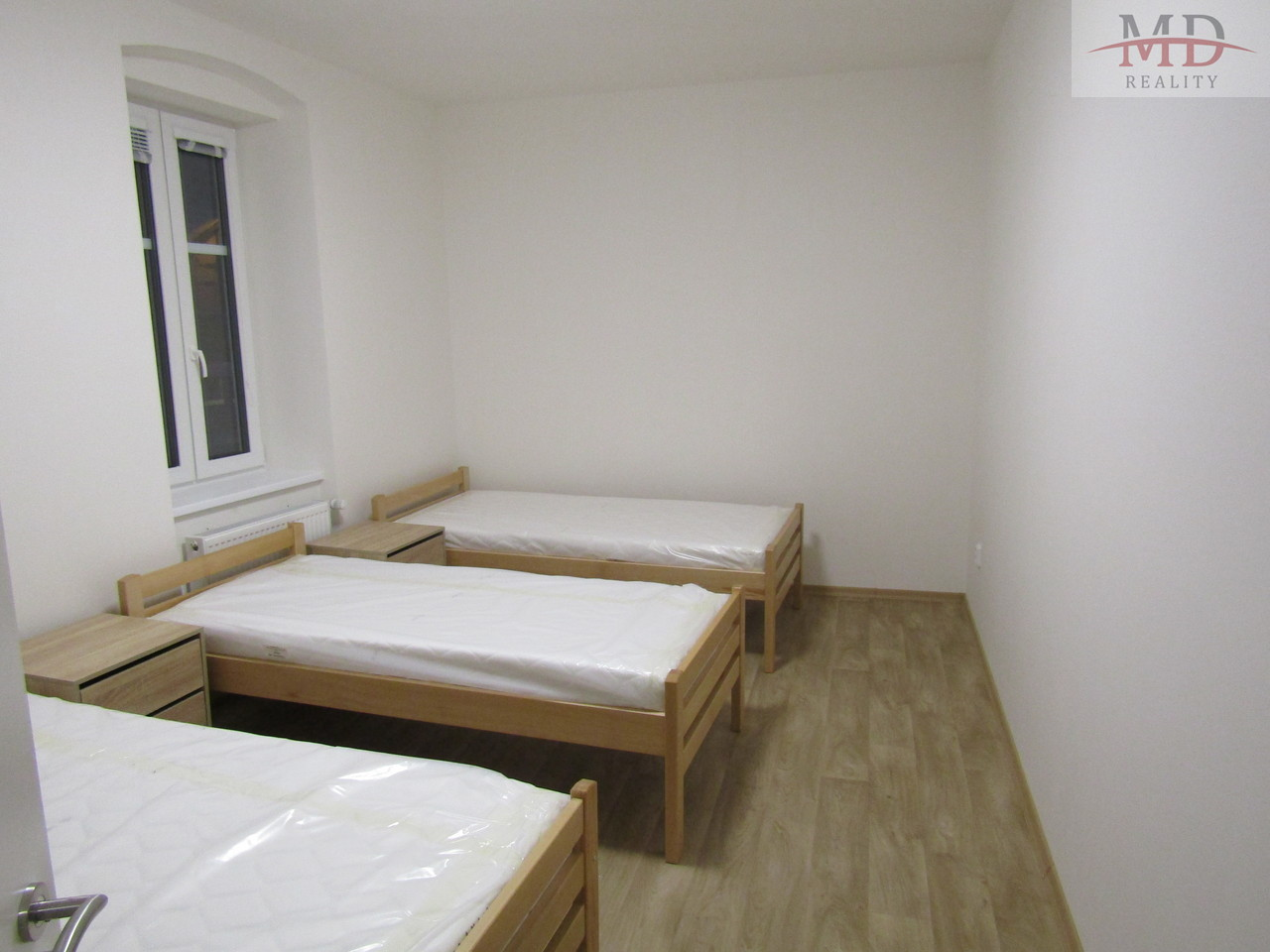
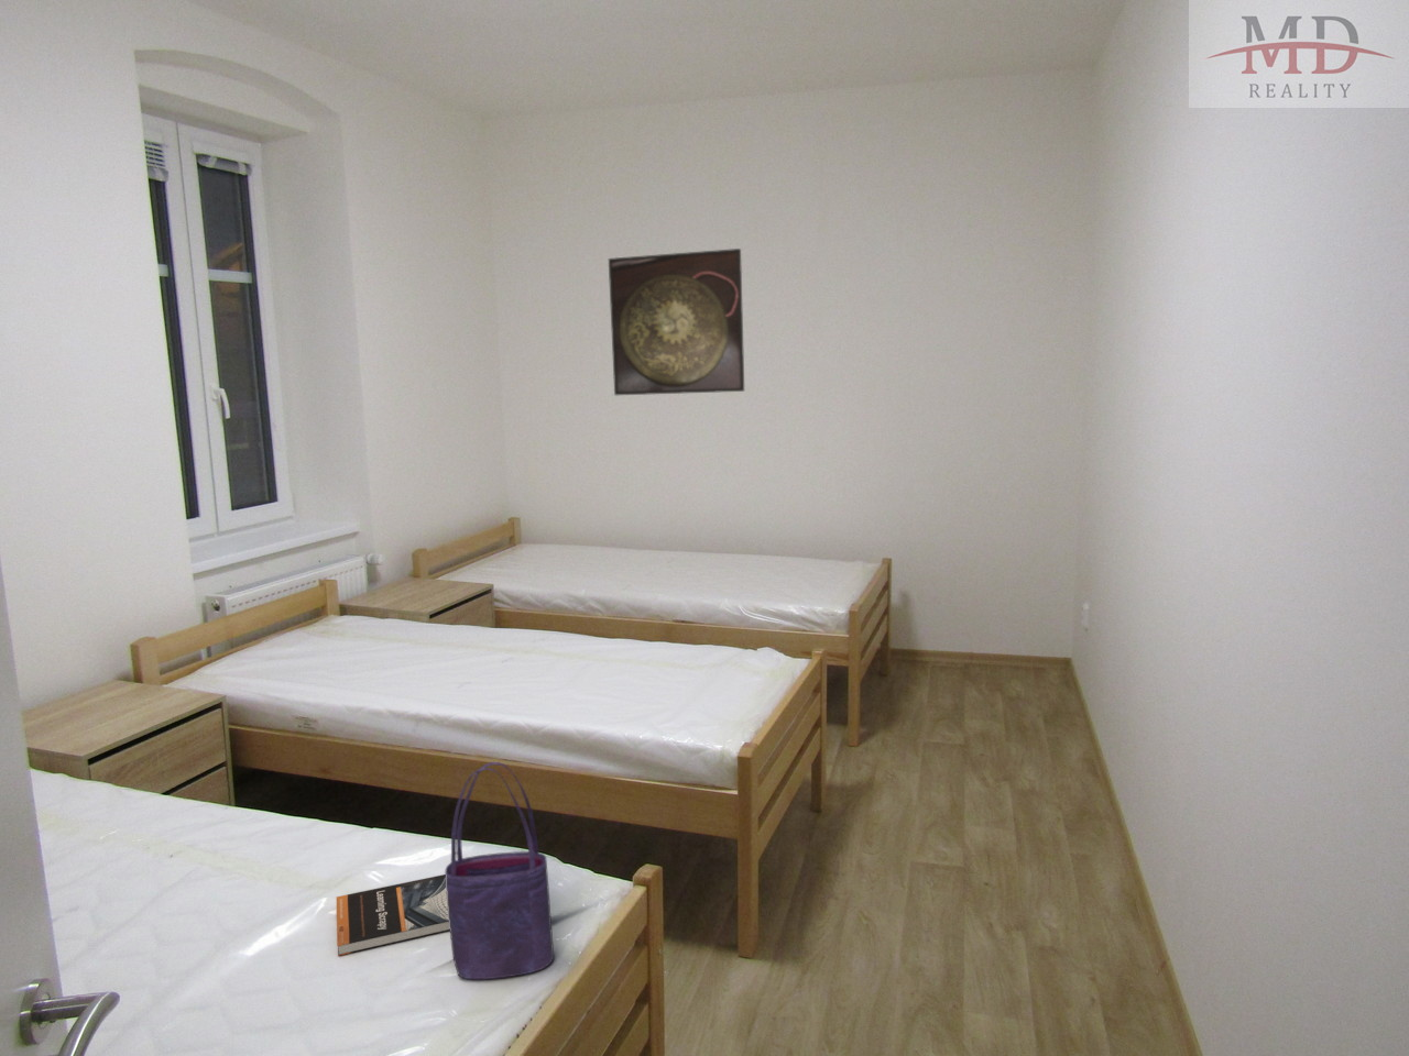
+ book (406, 908)
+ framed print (675, 324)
+ tote bag (496, 866)
